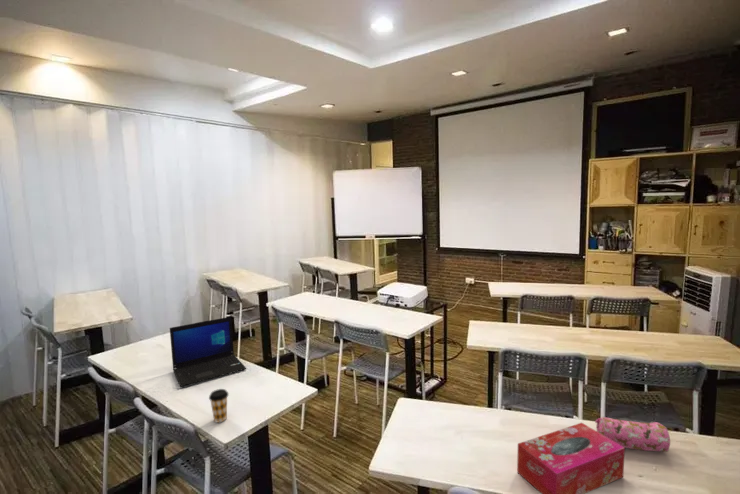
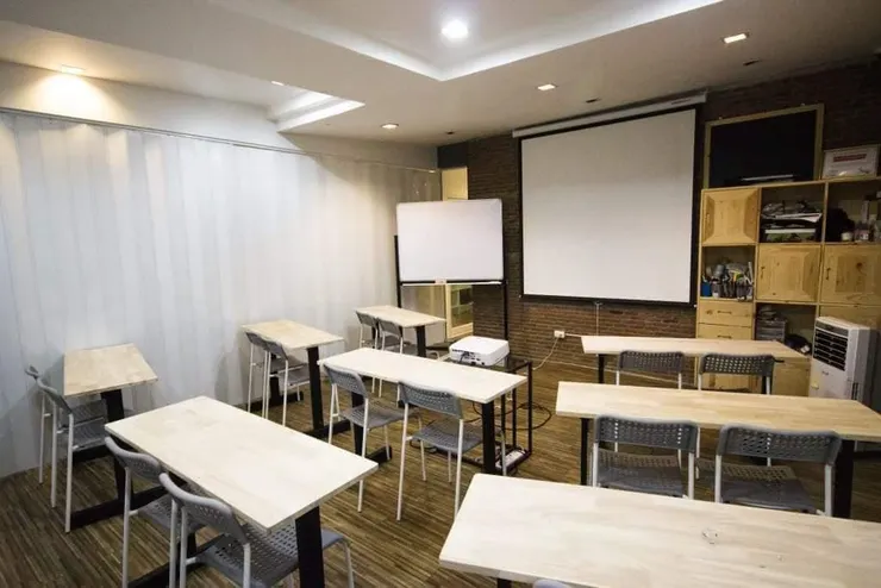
- laptop (207, 348)
- coffee cup (219, 405)
- pencil case (631, 433)
- tissue box (570, 460)
